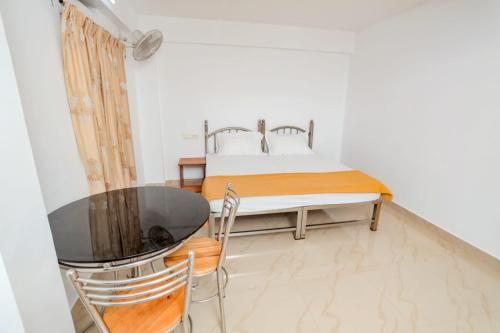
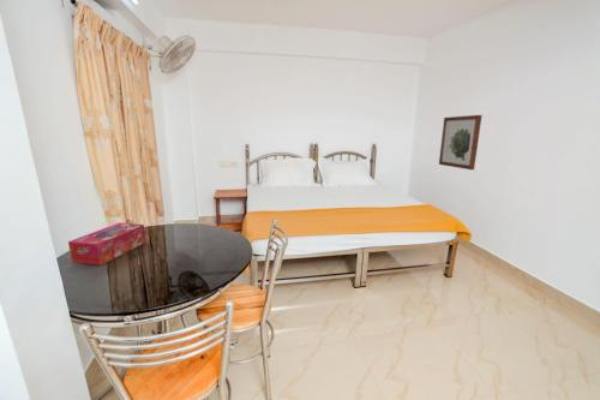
+ tissue box (110, 241)
+ wall art (457, 142)
